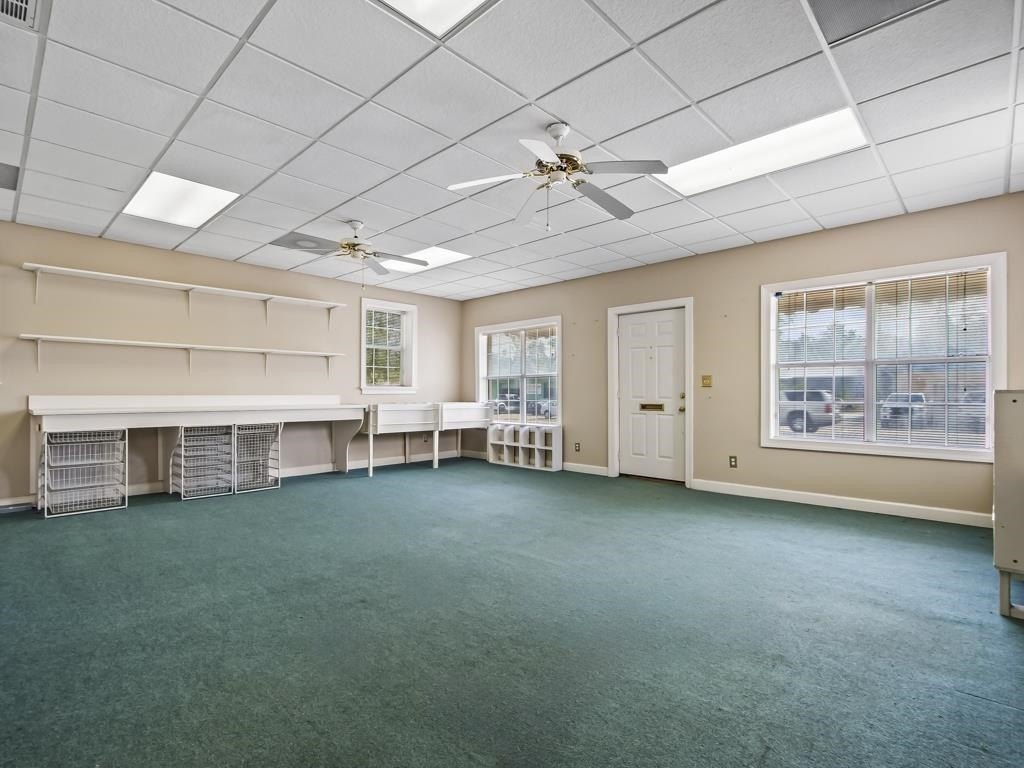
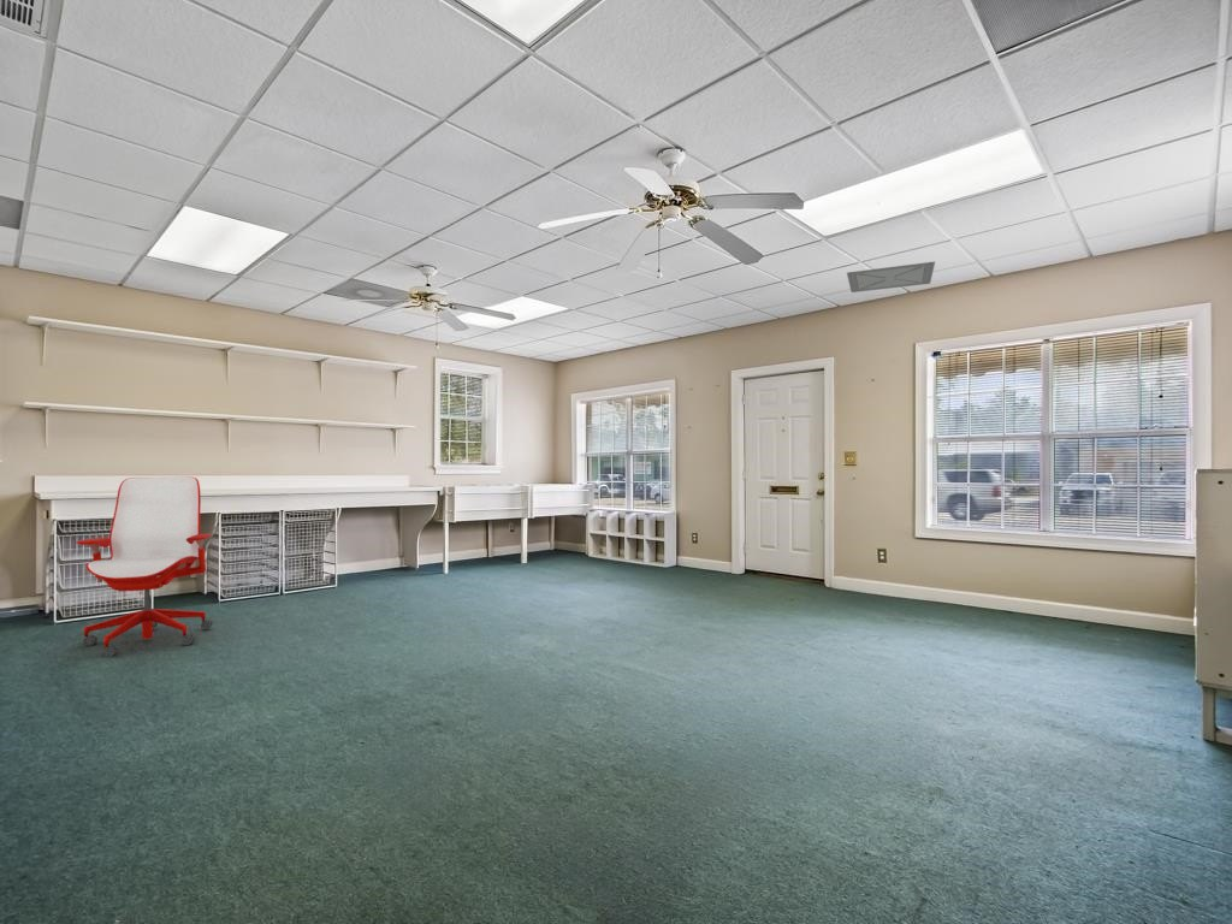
+ office chair (147, 558)
+ ceiling vent (889, 278)
